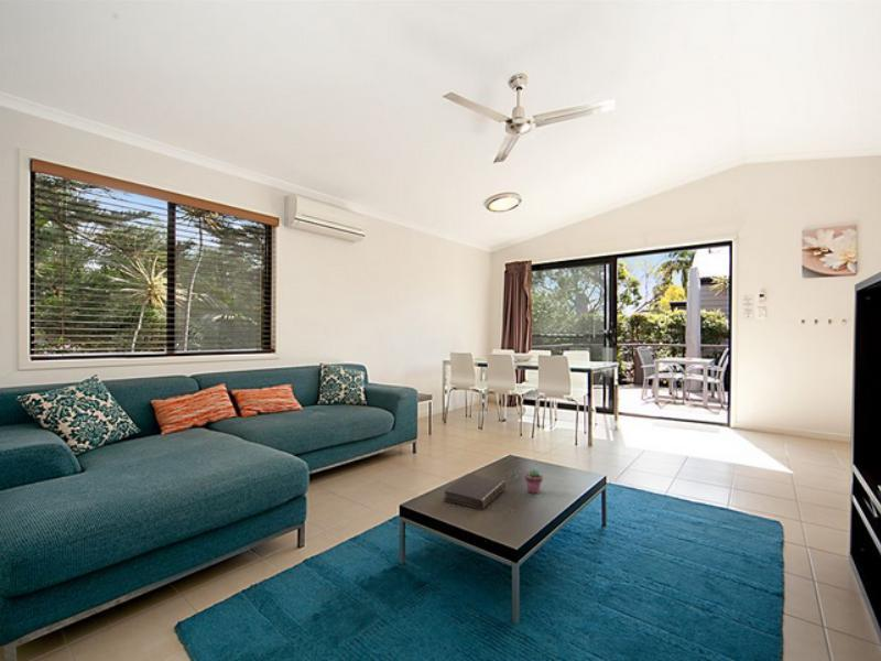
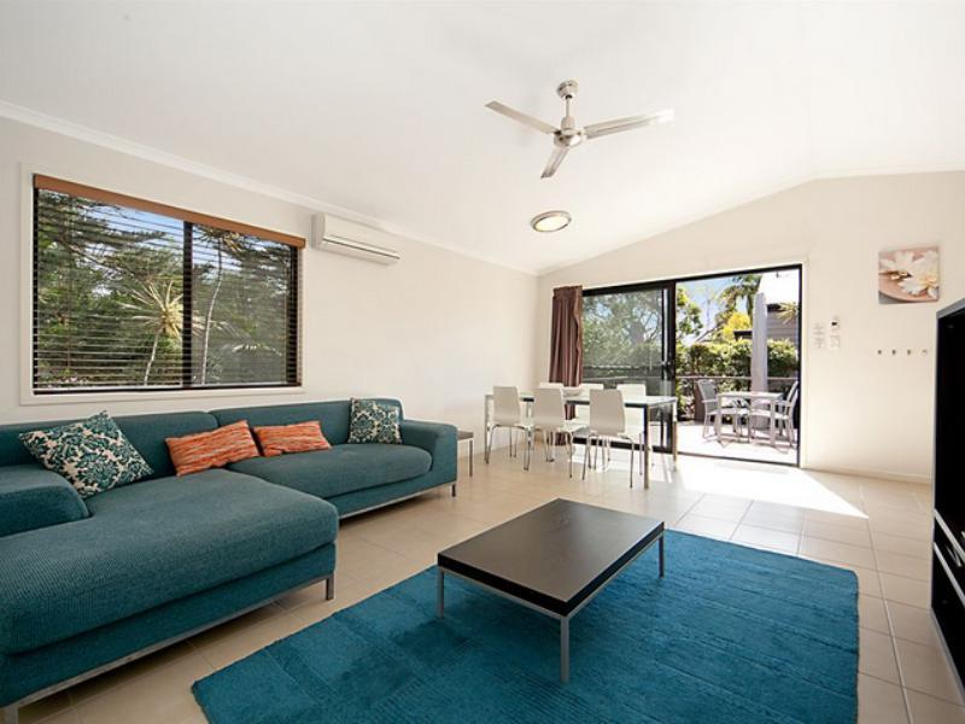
- potted succulent (533, 479)
- book (475, 489)
